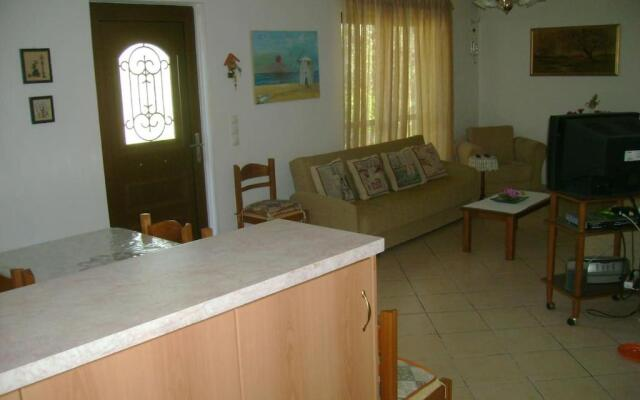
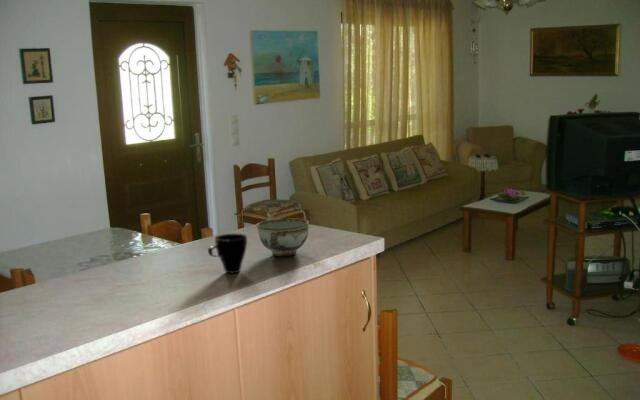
+ cup (227, 255)
+ bowl (283, 238)
